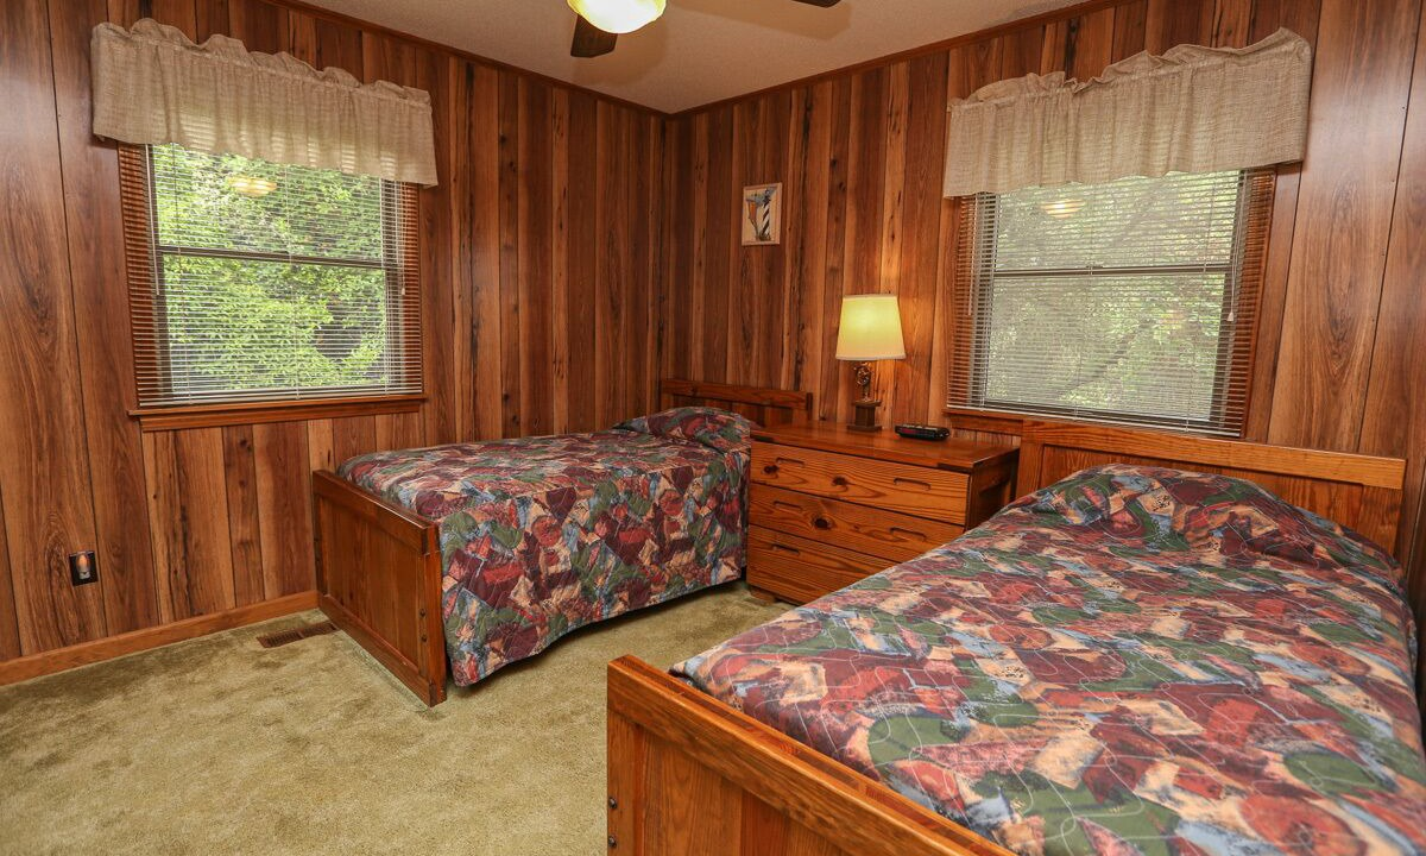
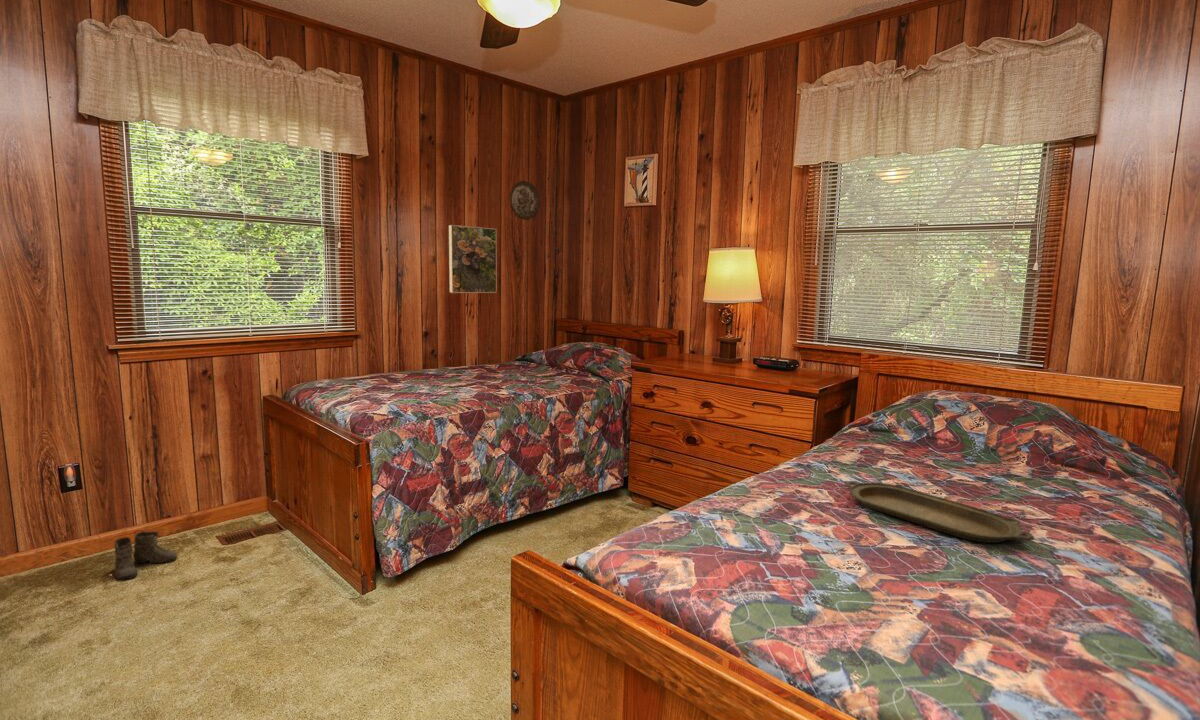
+ boots (138, 552)
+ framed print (473, 260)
+ decorative plate (524, 200)
+ serving tray (928, 511)
